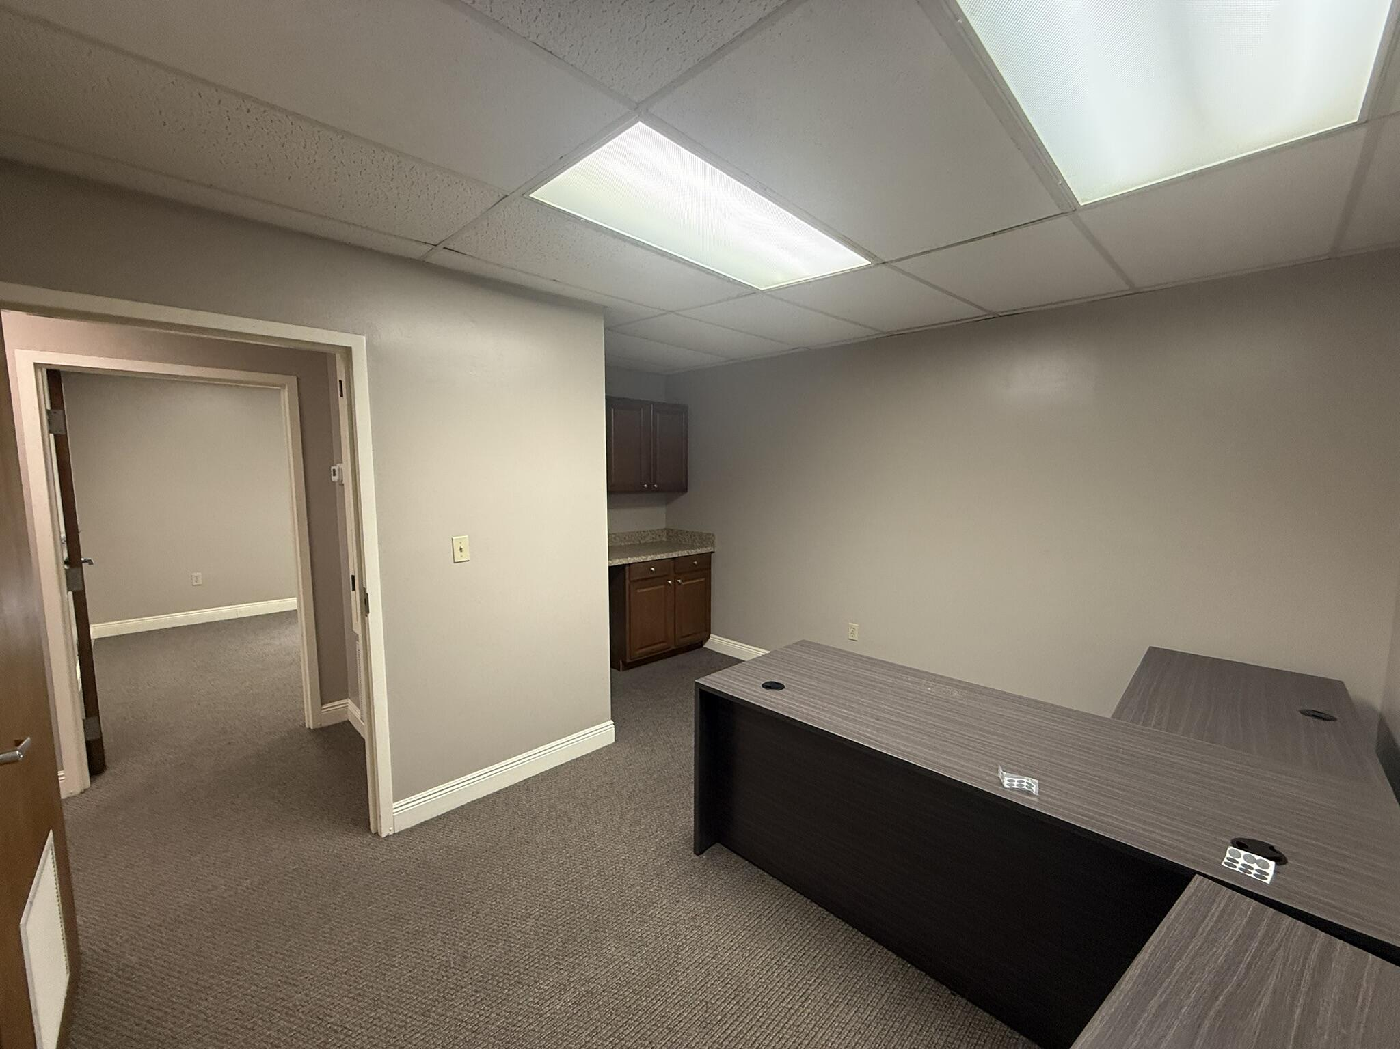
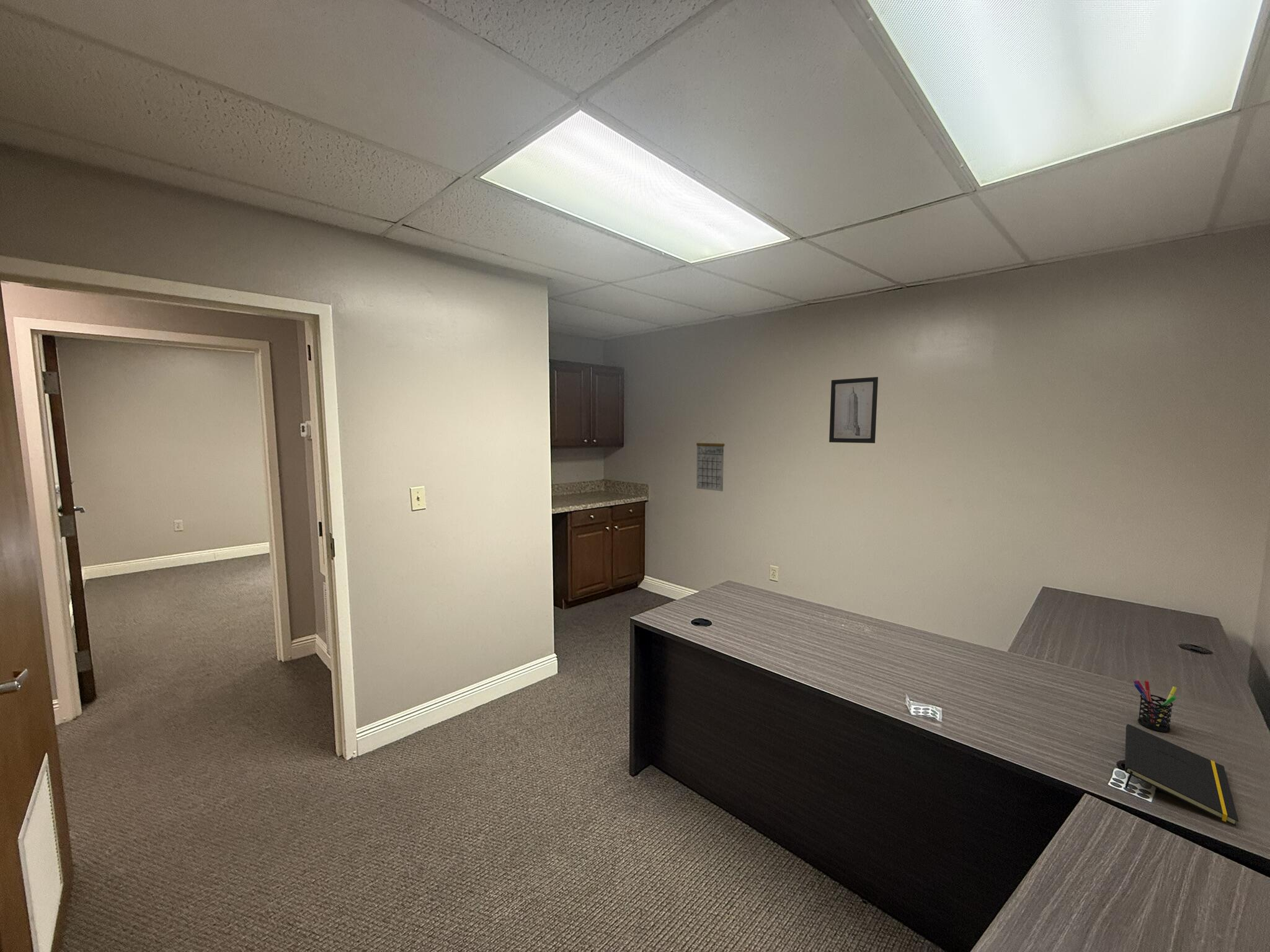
+ wall art (853, 410)
+ pen holder (1157, 704)
+ calendar (709, 461)
+ notepad (1175, 769)
